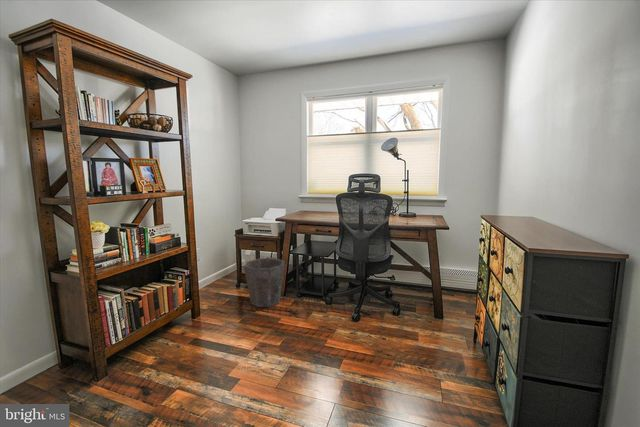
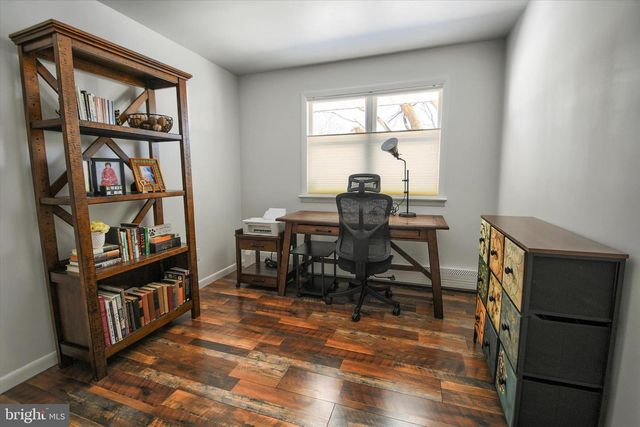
- waste bin (265, 282)
